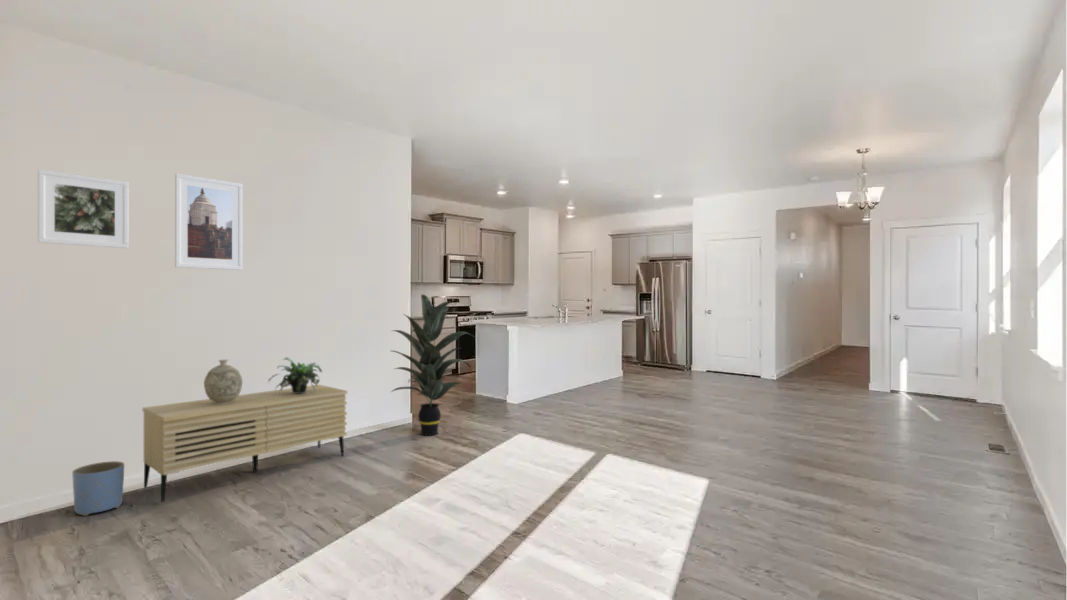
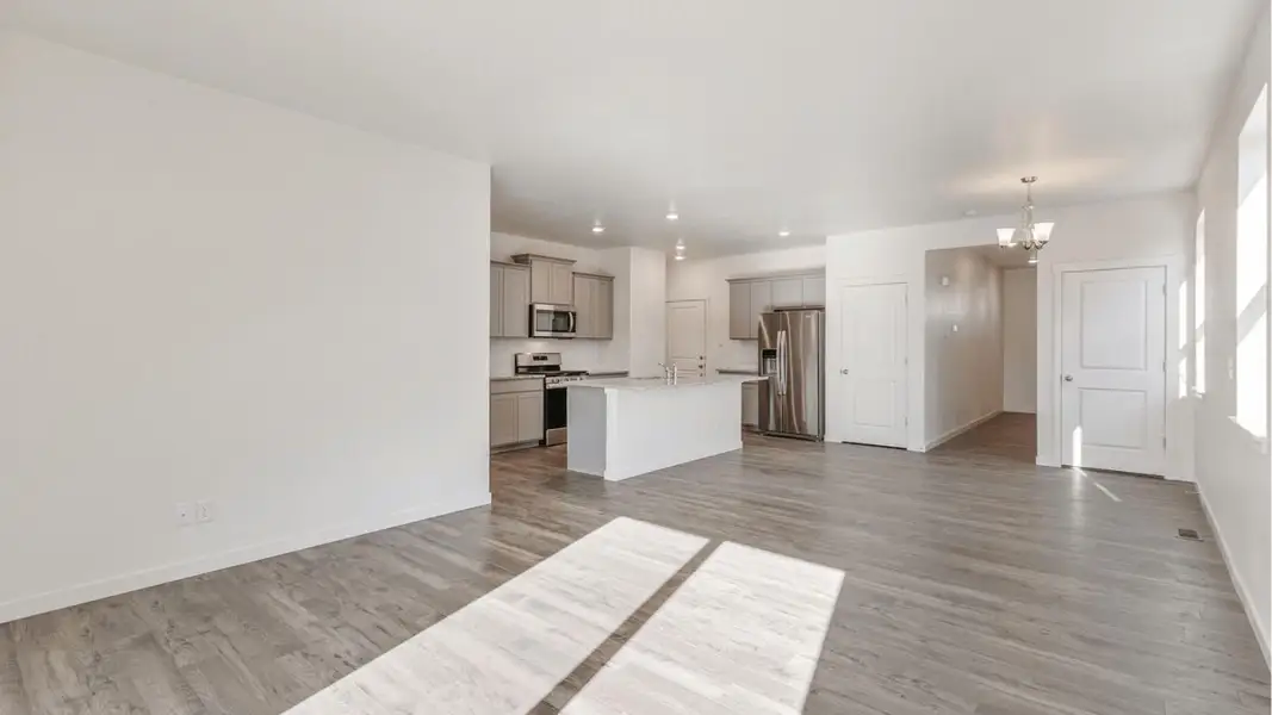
- indoor plant (430, 363)
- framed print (85, 210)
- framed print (210, 223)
- planter (98, 488)
- potted plant (298, 375)
- decorative vase (223, 381)
- sideboard (253, 434)
